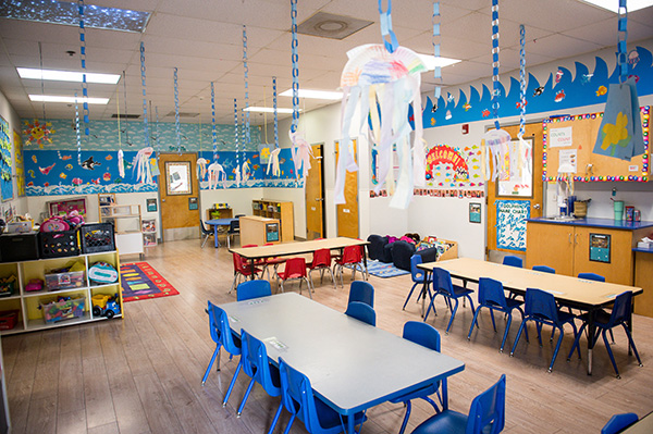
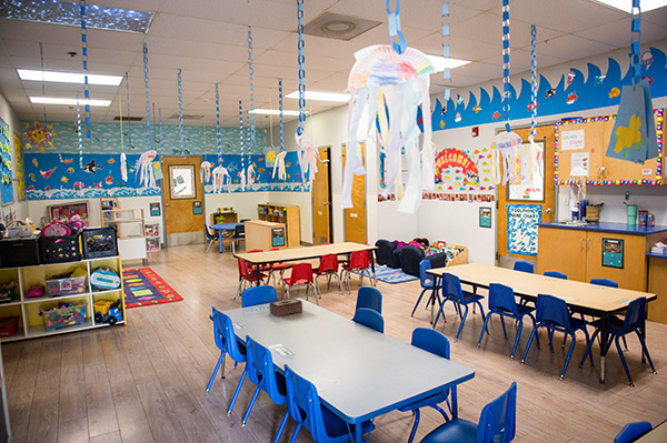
+ tissue box (286, 306)
